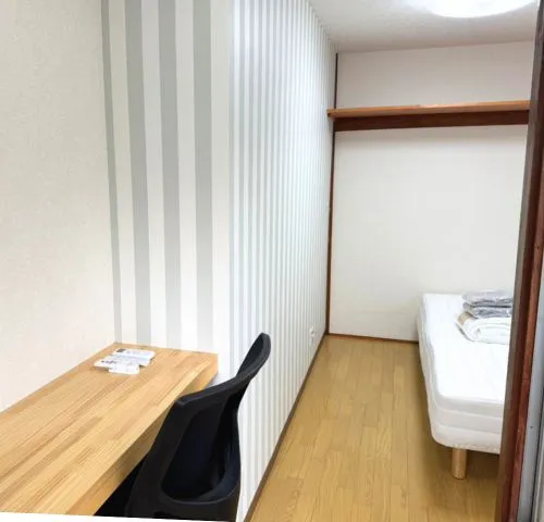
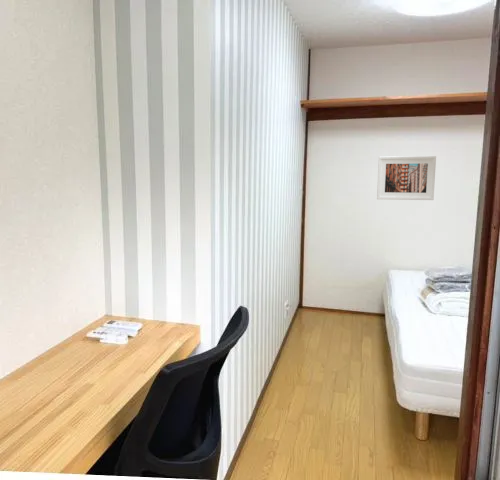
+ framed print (405, 178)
